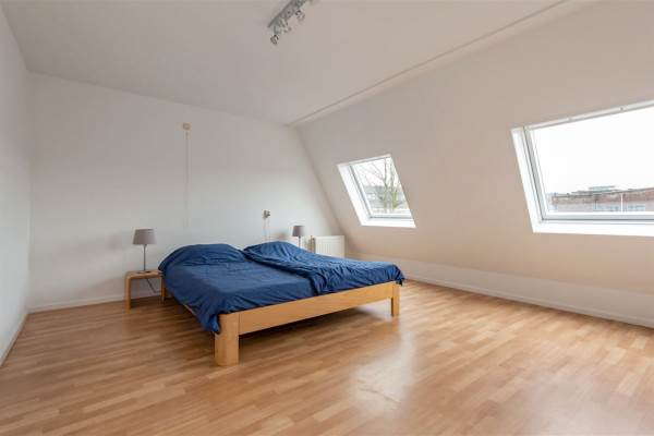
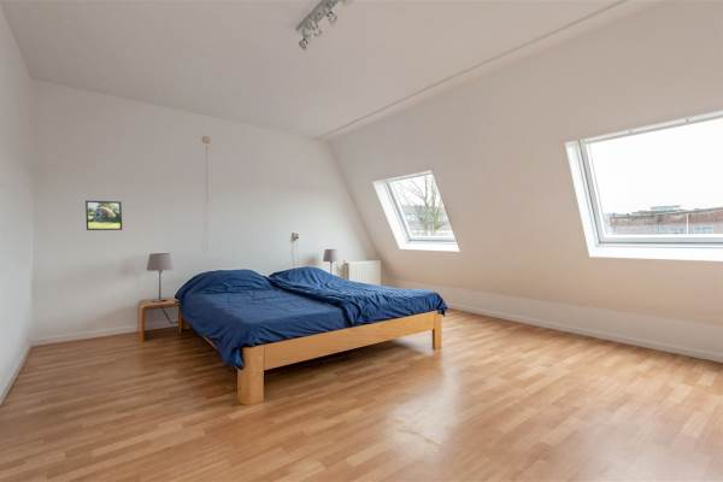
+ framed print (104, 214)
